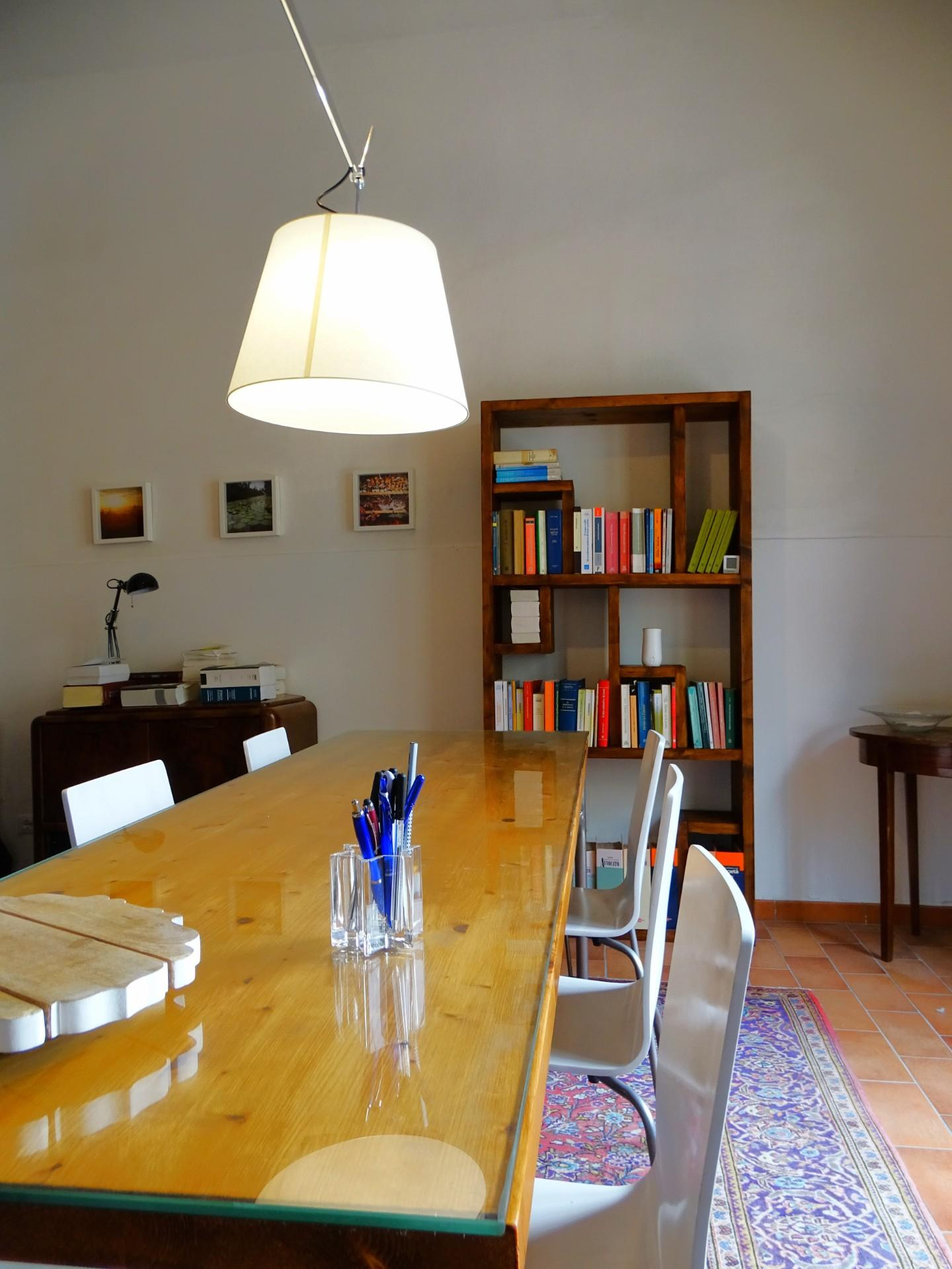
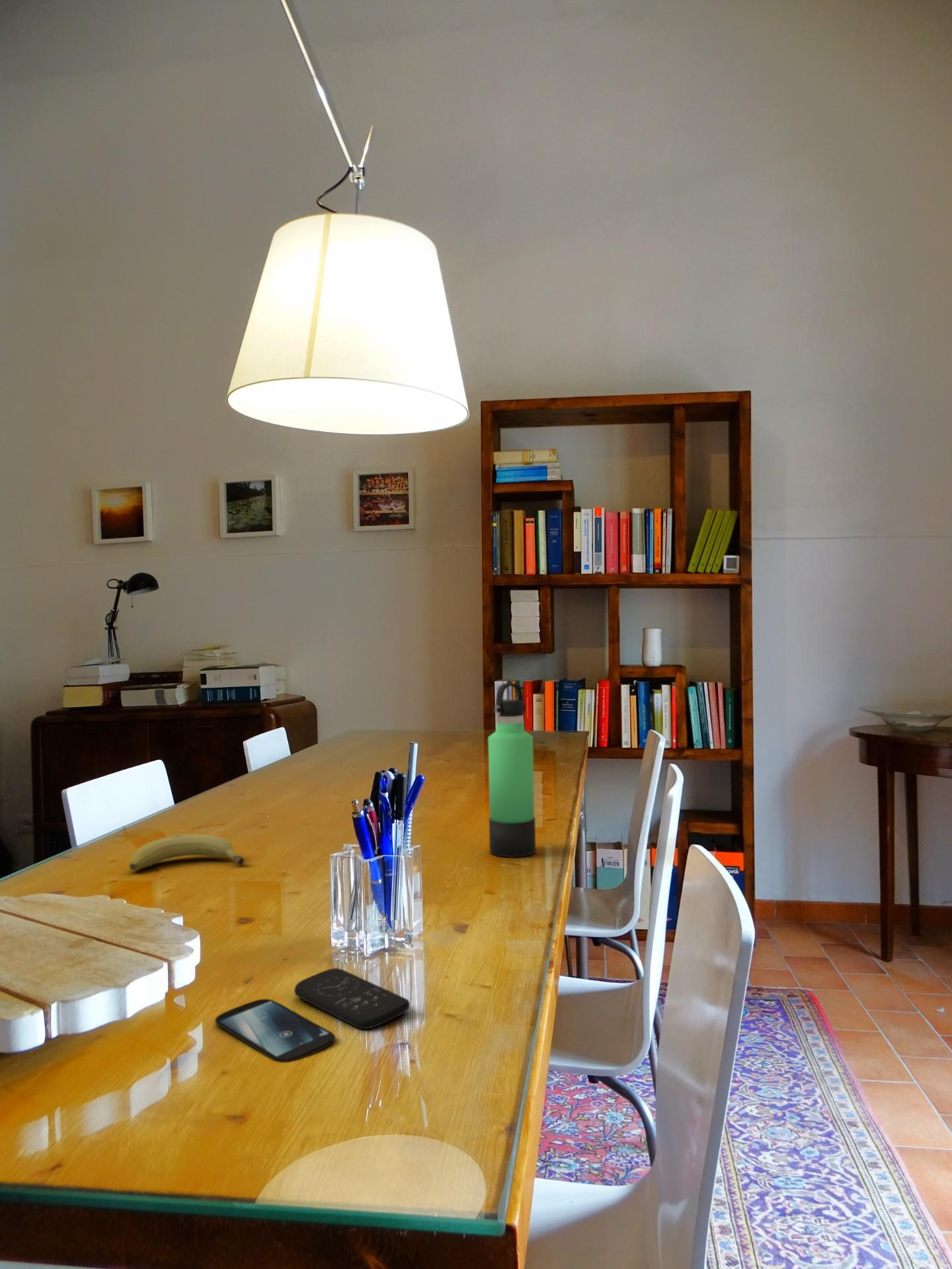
+ thermos bottle (511, 767)
+ smartphone (316, 1006)
+ fruit (188, 850)
